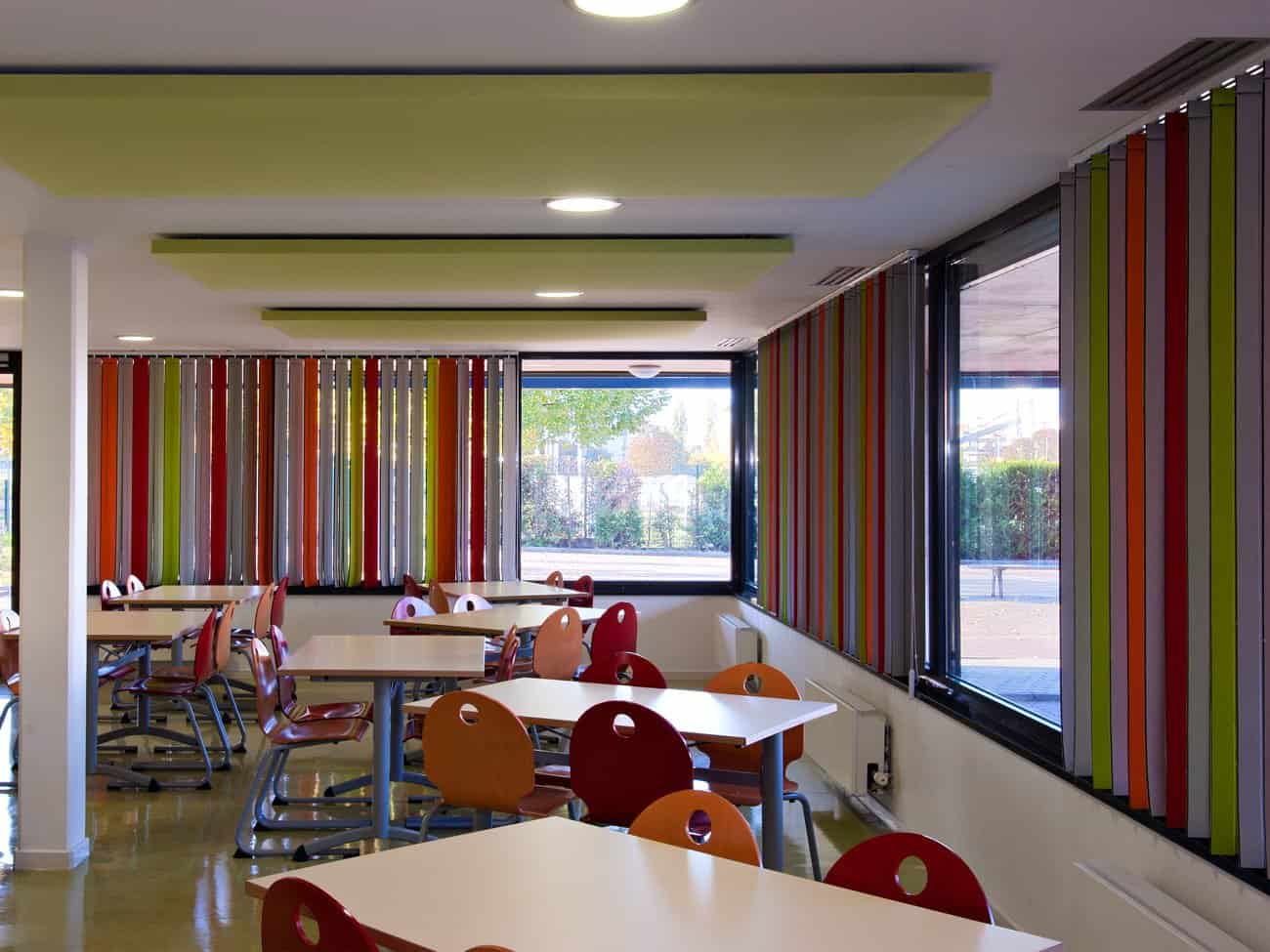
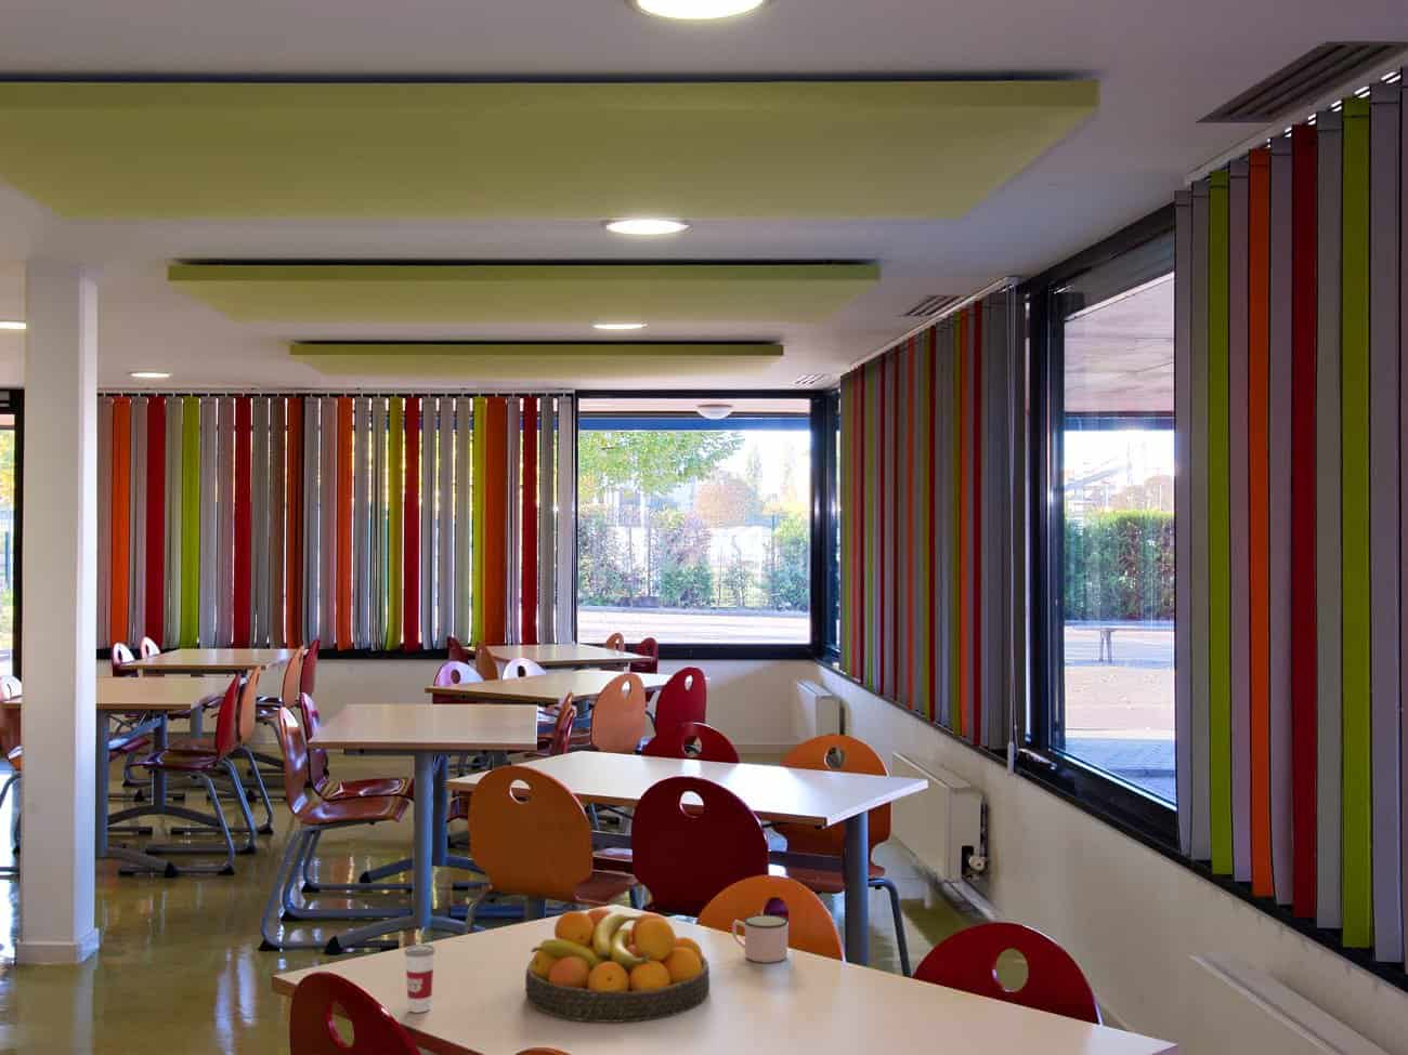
+ fruit bowl (618, 951)
+ mug (759, 938)
+ cup (419, 967)
